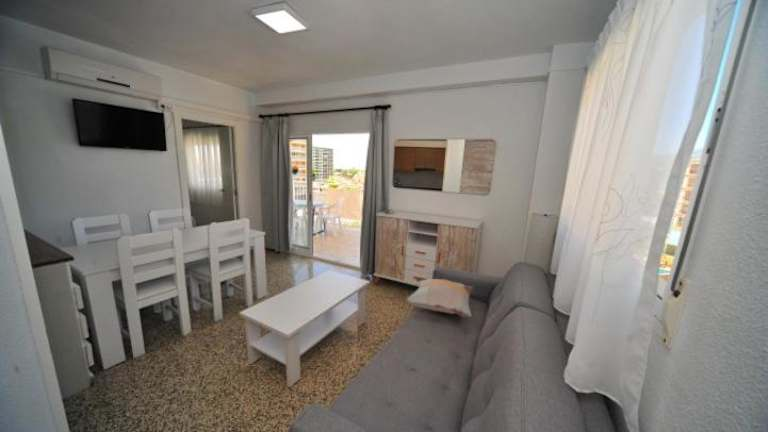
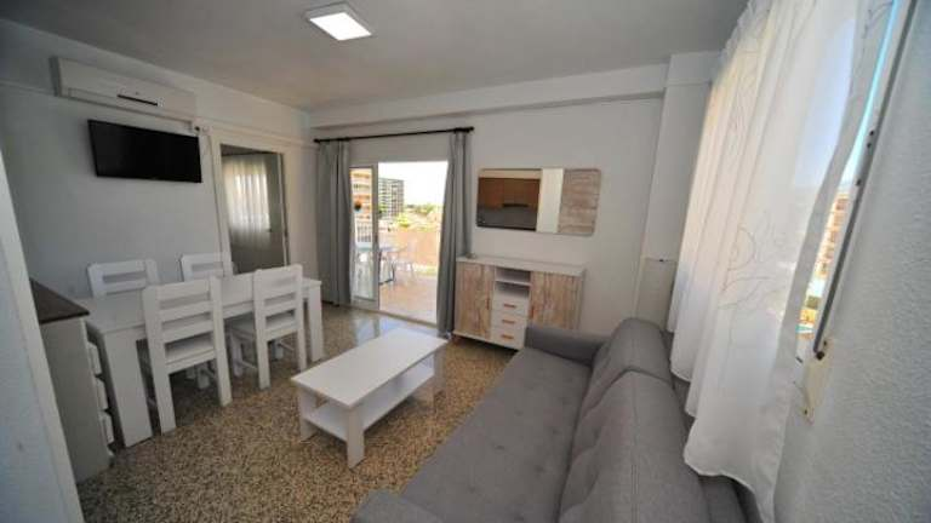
- decorative pillow (440, 294)
